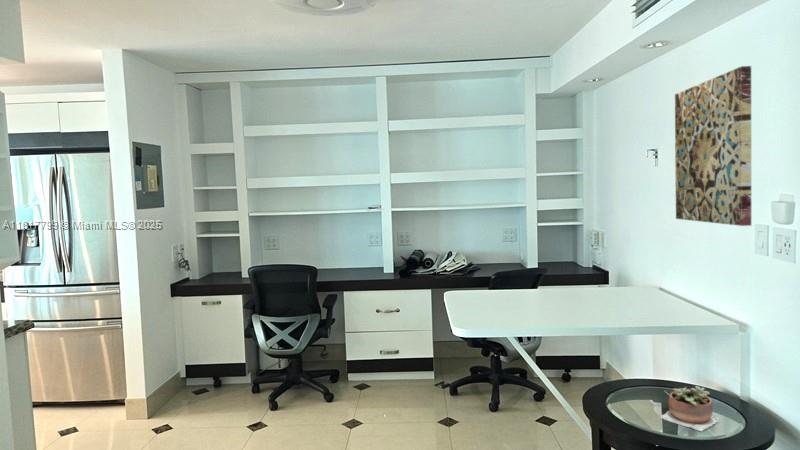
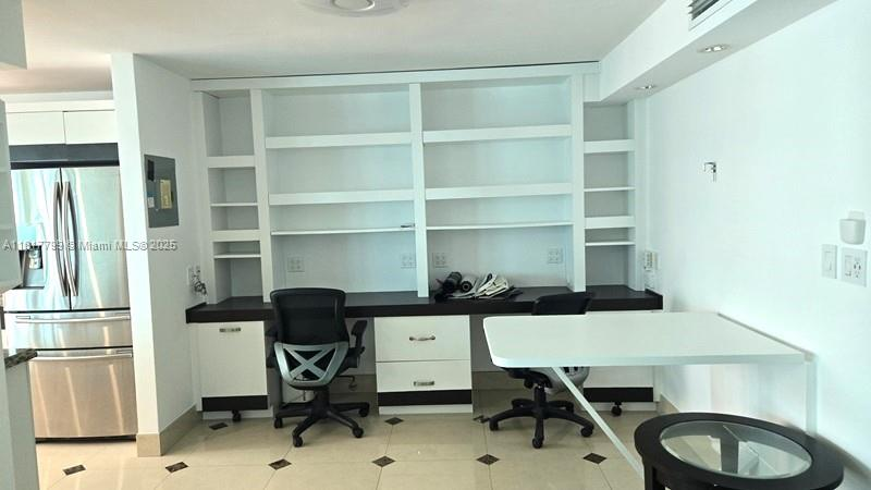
- succulent plant (690, 401)
- wall art (709, 152)
